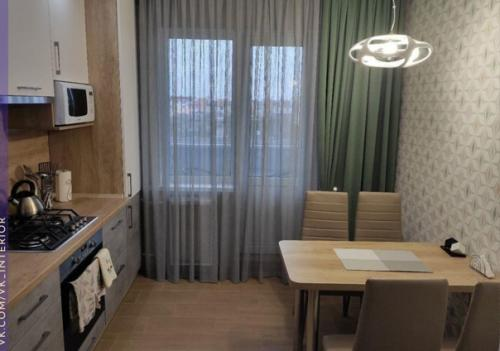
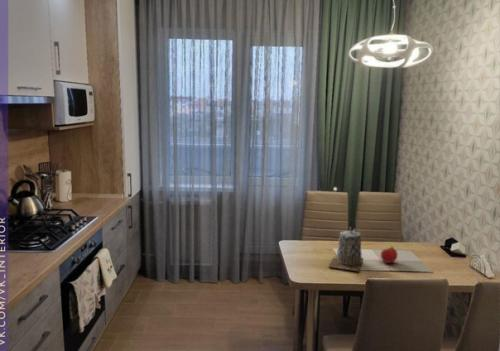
+ fruit (389, 254)
+ teapot (347, 244)
